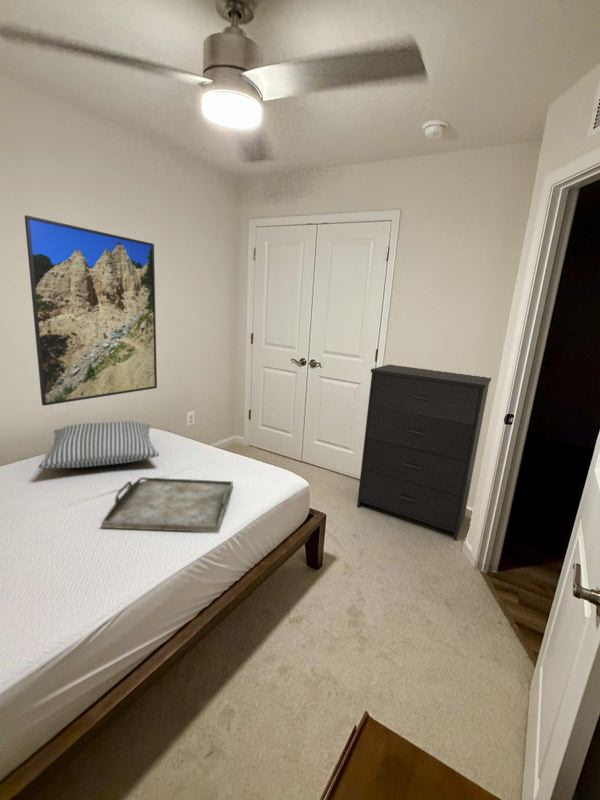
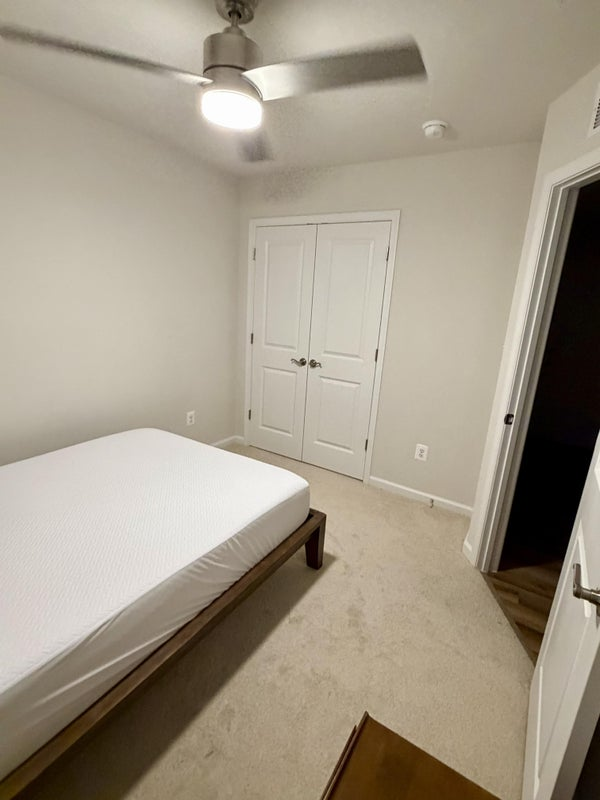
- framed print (102, 317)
- dresser (420, 445)
- pillow (103, 442)
- serving tray (175, 496)
